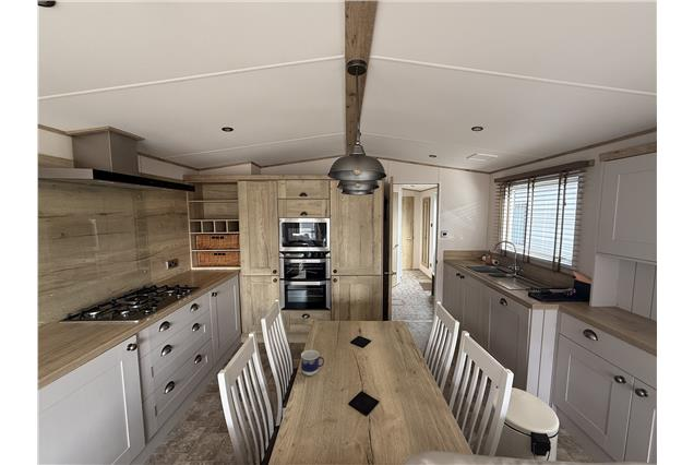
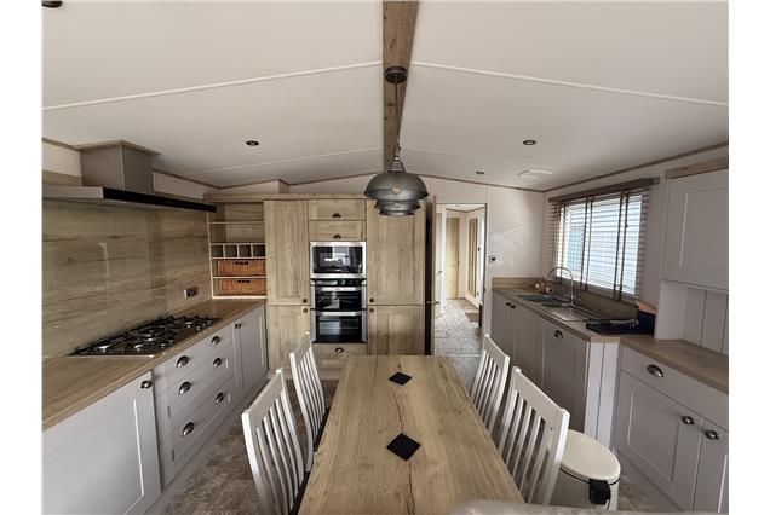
- cup (312, 363)
